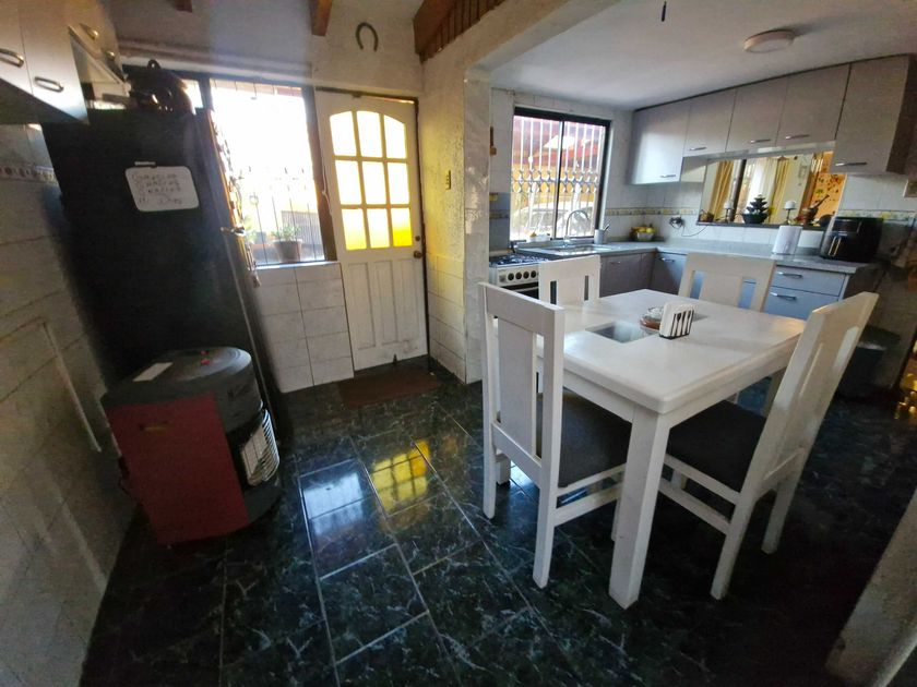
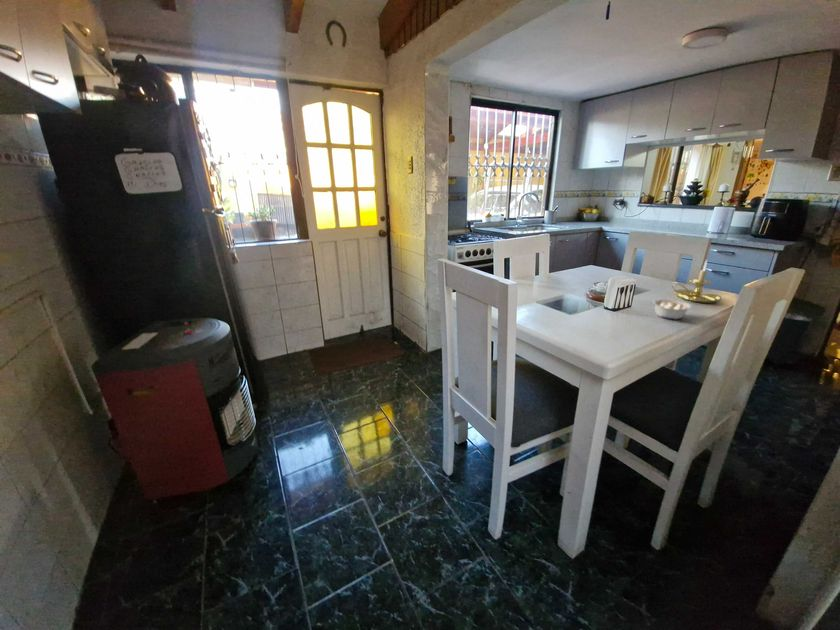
+ legume (670, 308)
+ candle holder (697, 279)
